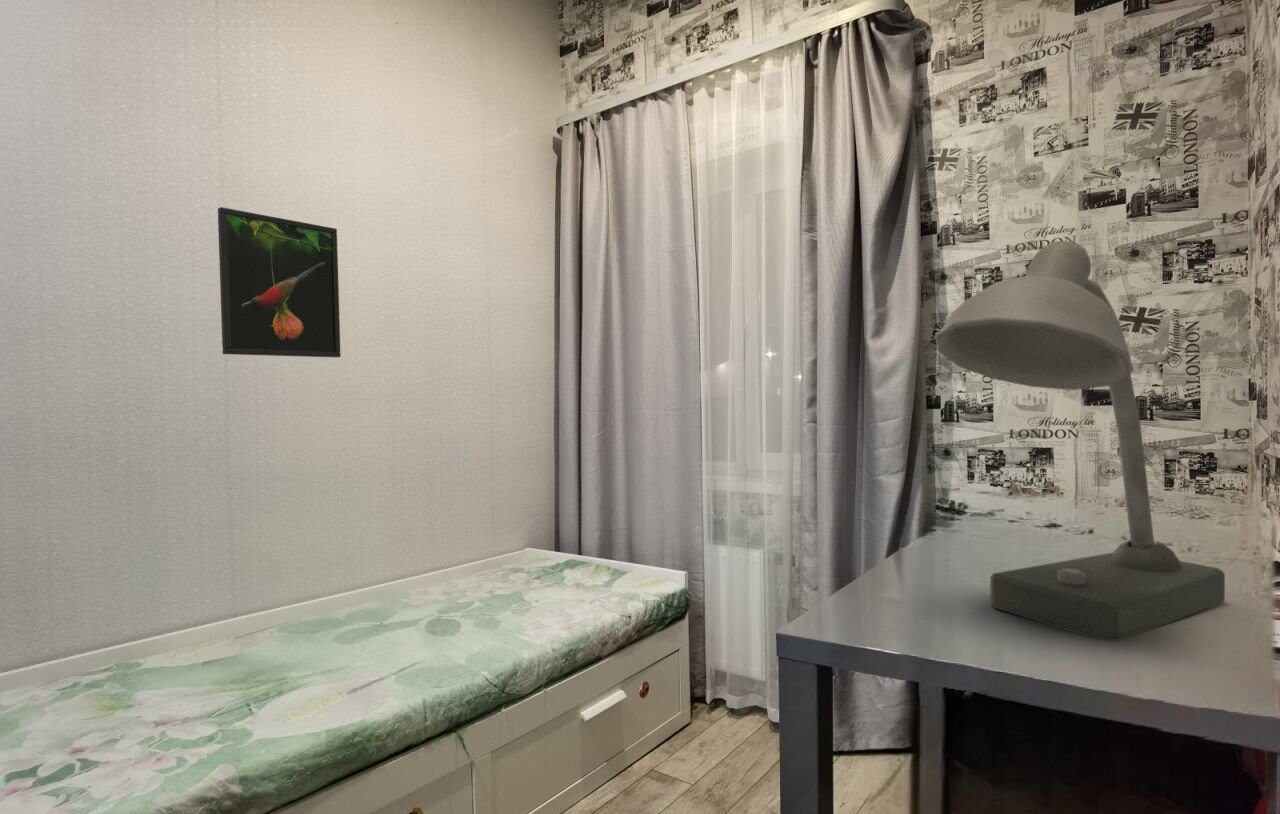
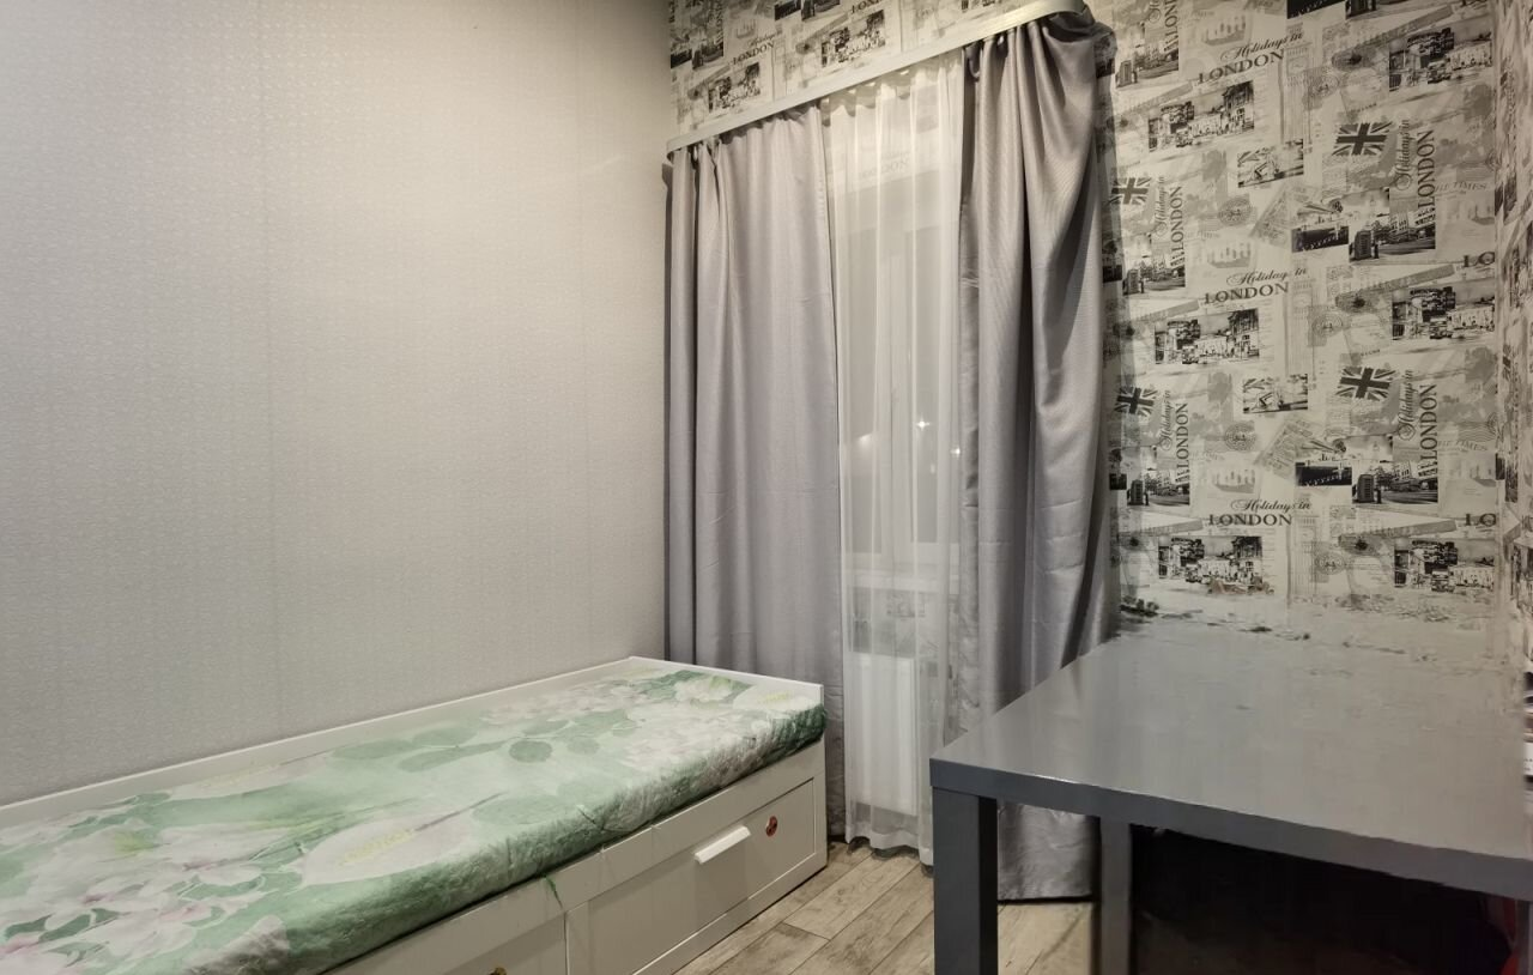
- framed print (283, 287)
- desk lamp (1116, 425)
